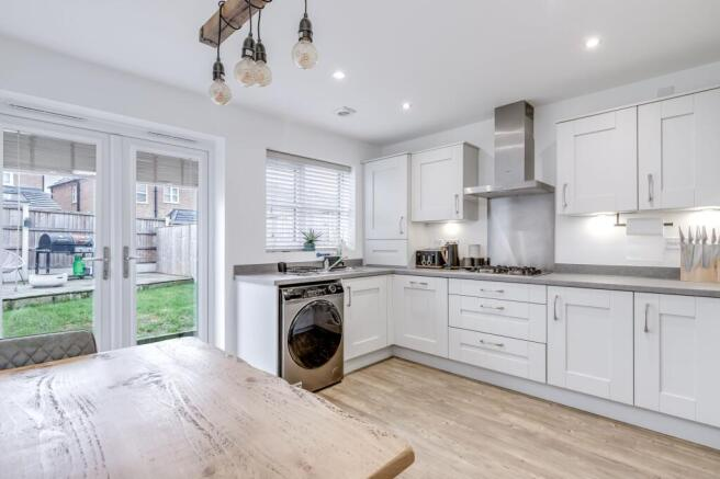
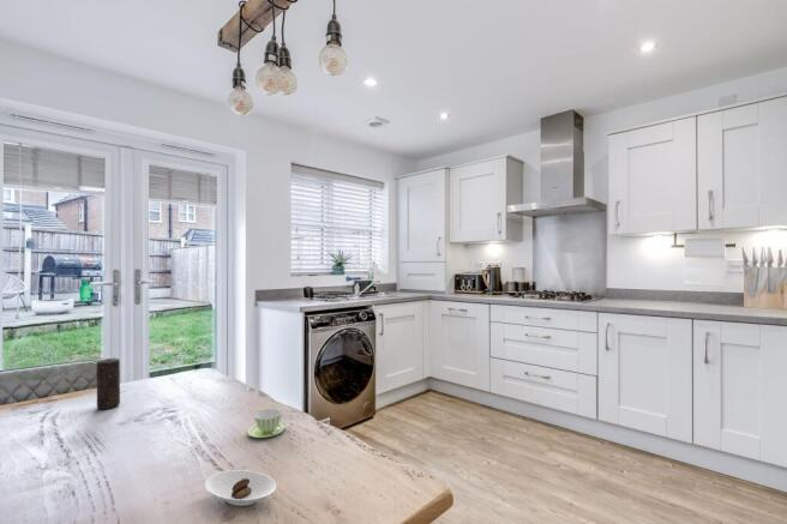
+ cup (266, 422)
+ candle (108, 383)
+ saucer (240, 489)
